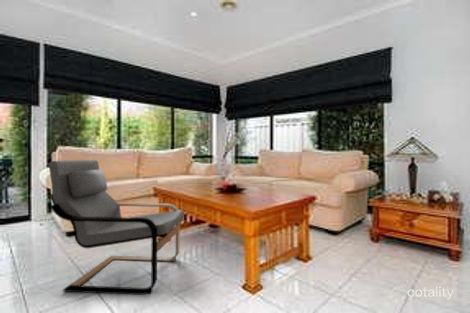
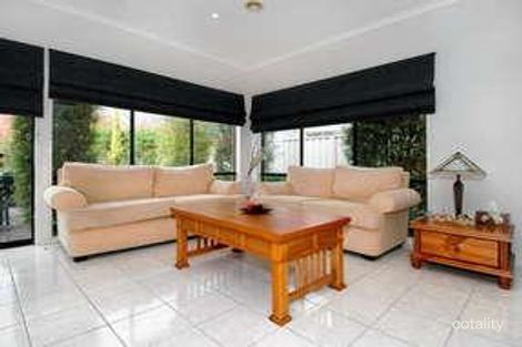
- armchair (123, 218)
